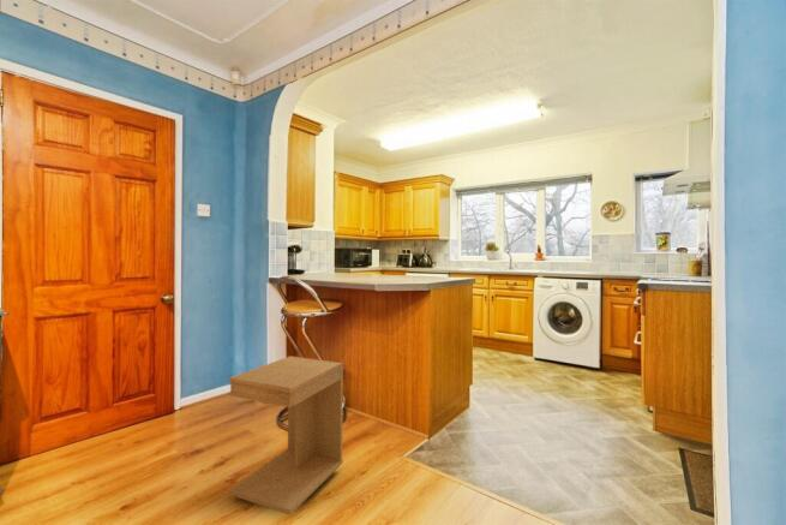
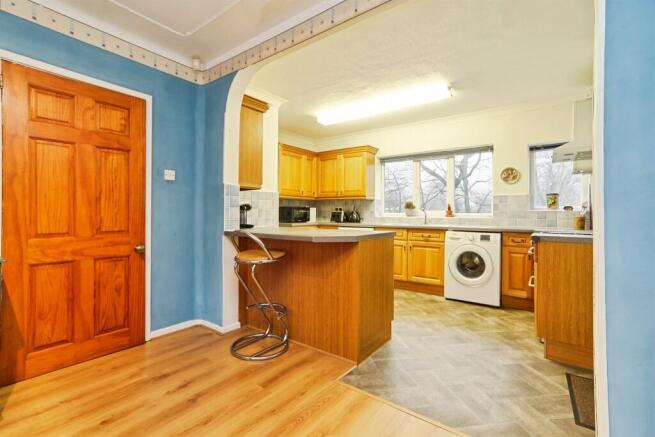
- side table (289, 426)
